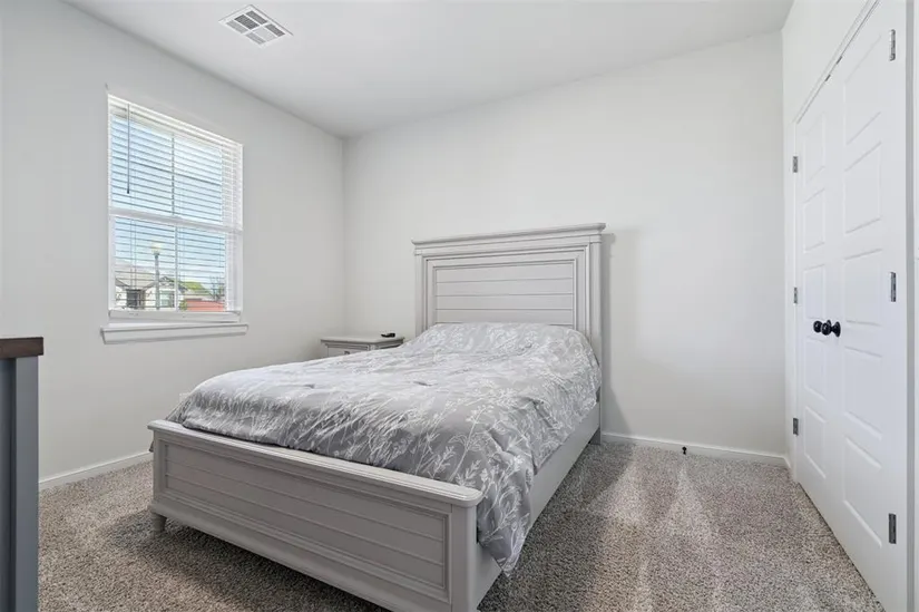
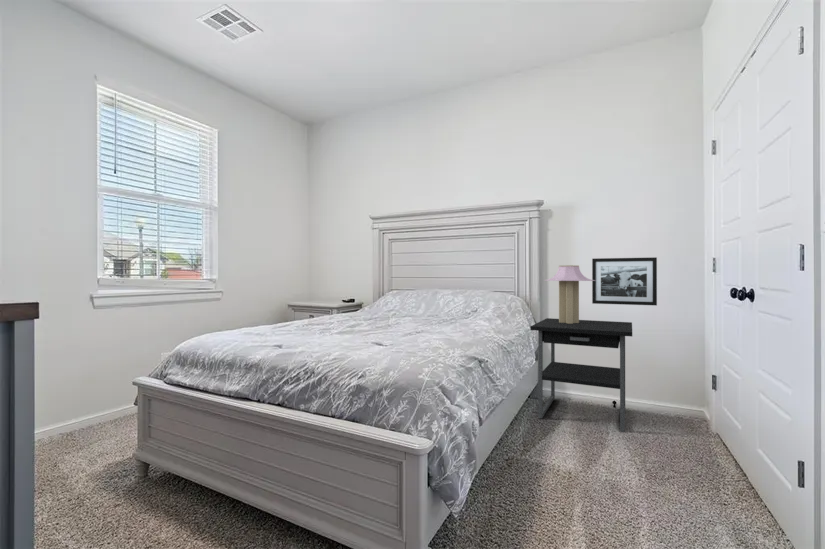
+ picture frame (623, 281)
+ table lamp (569, 294)
+ nightstand (583, 368)
